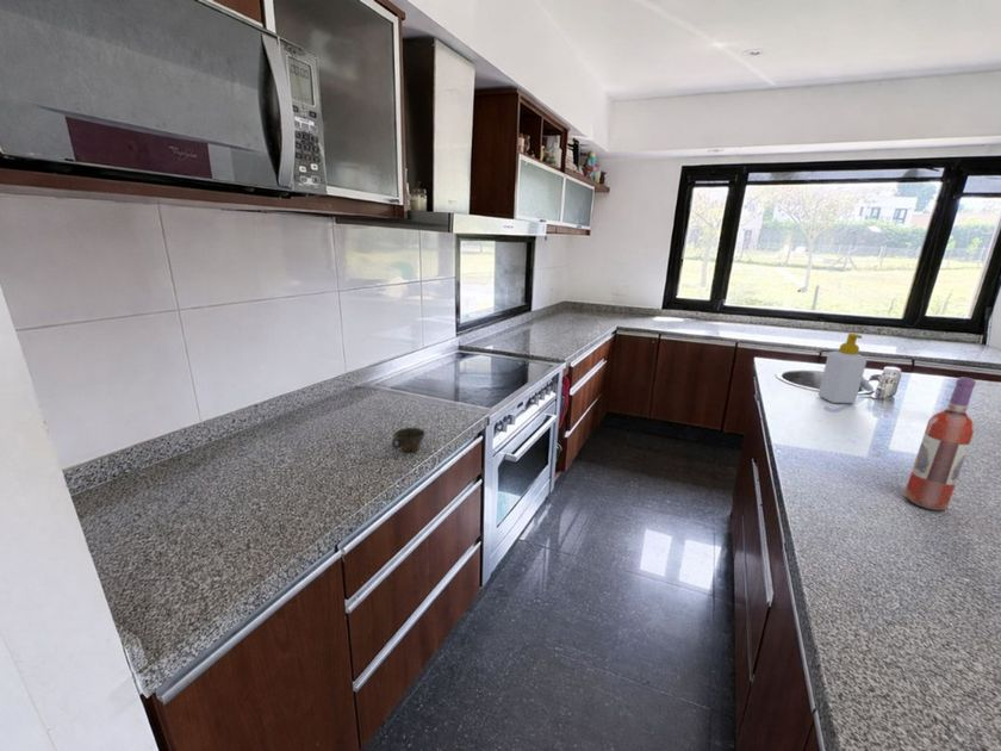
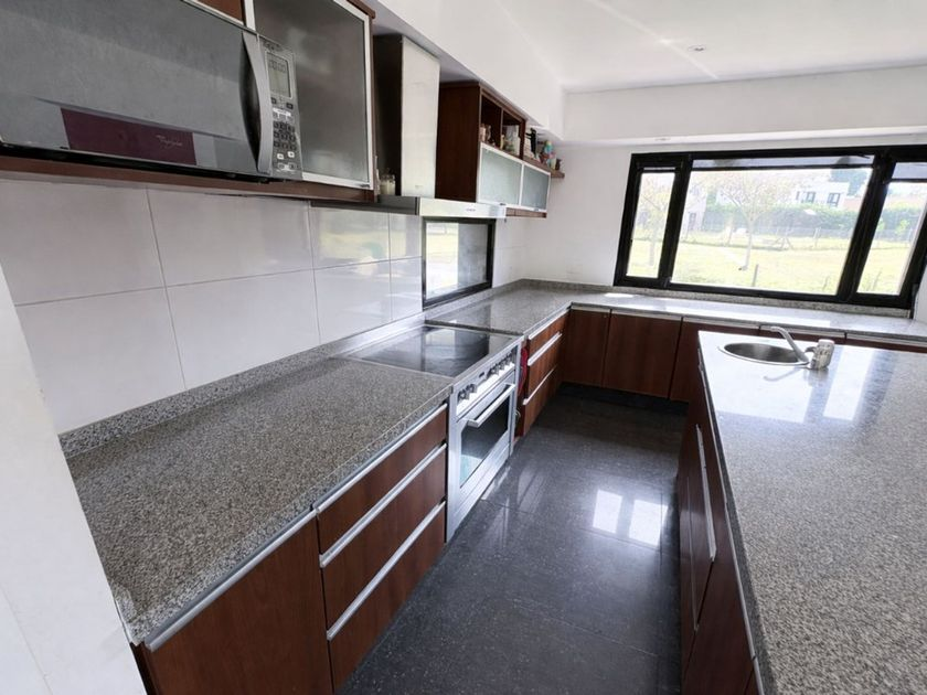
- cup (408, 441)
- wine bottle (944, 442)
- soap bottle (844, 367)
